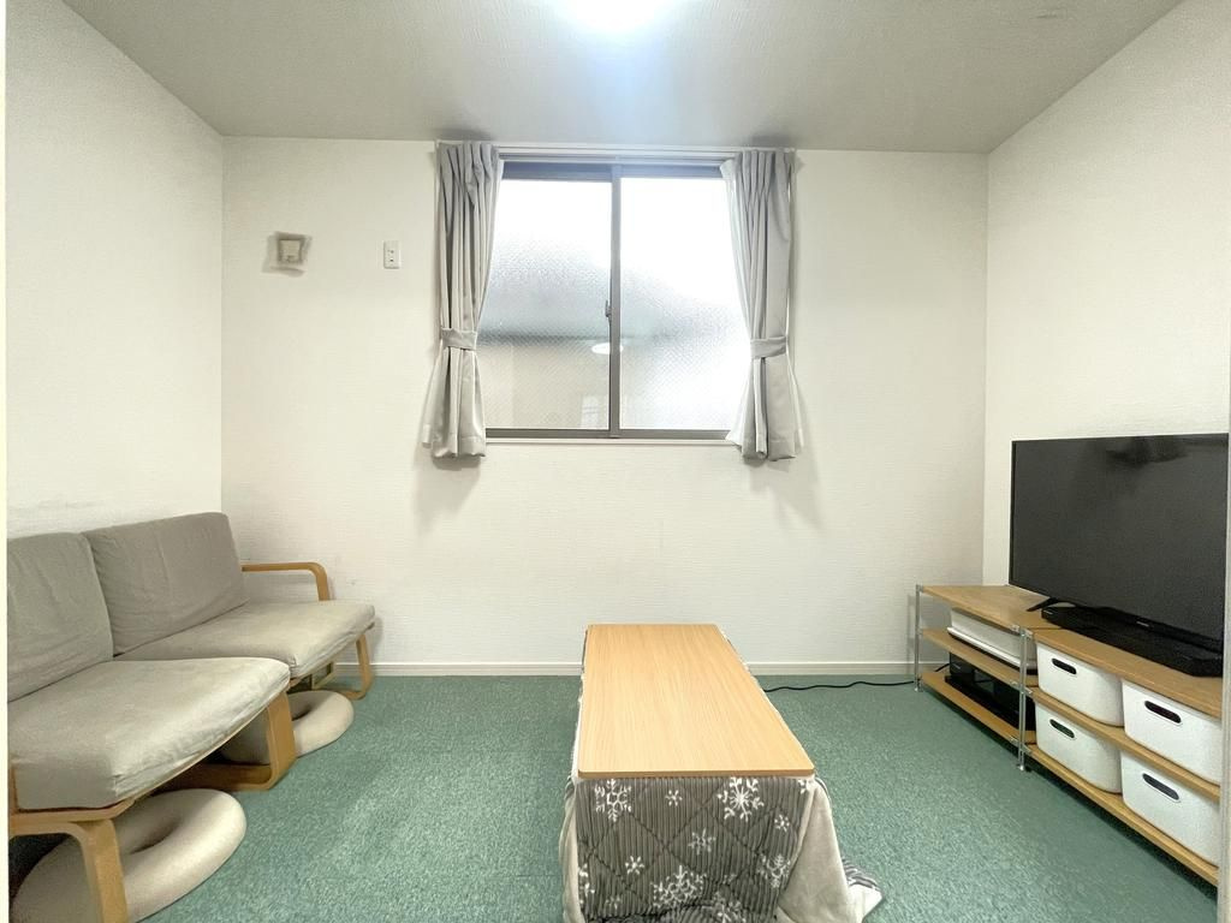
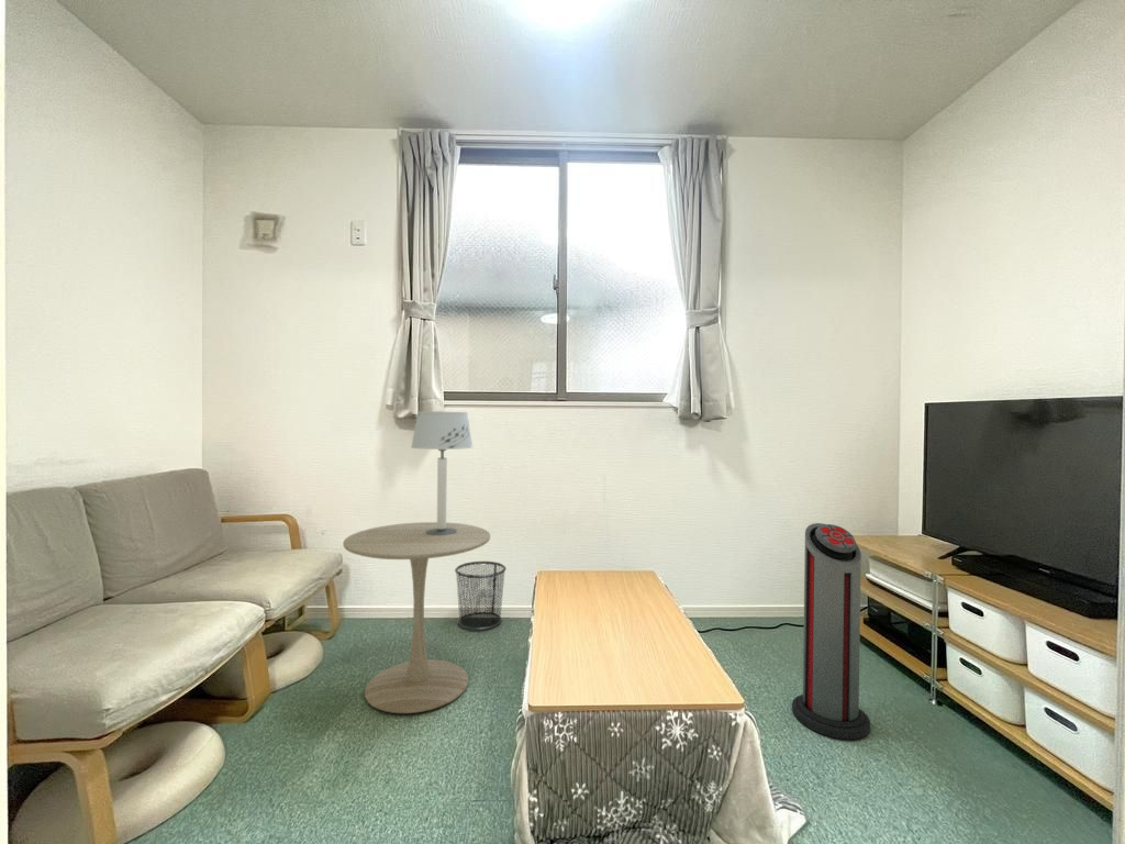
+ air purifier (831, 621)
+ side table (419, 610)
+ table lamp (442, 471)
+ waste bin (480, 595)
